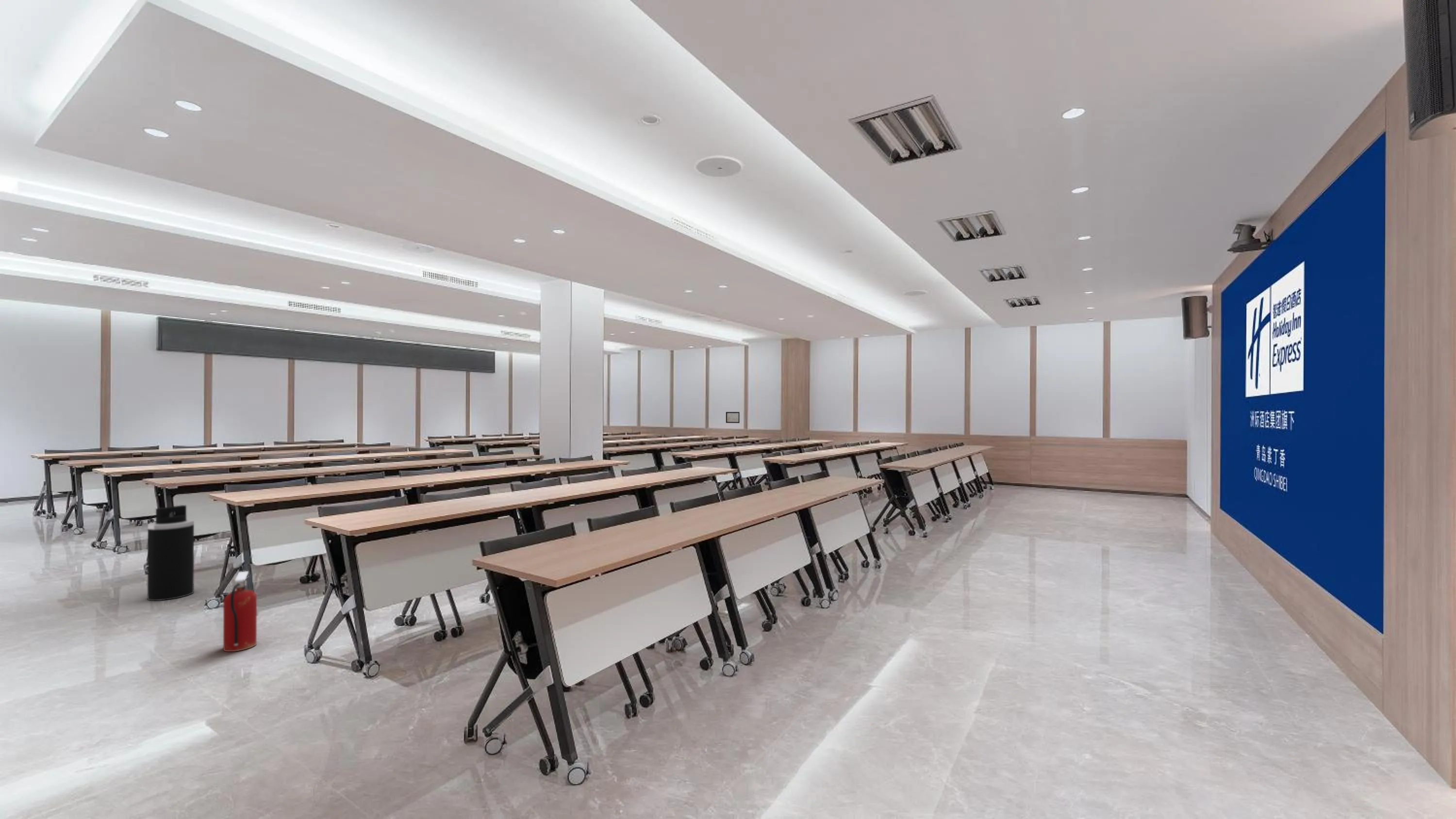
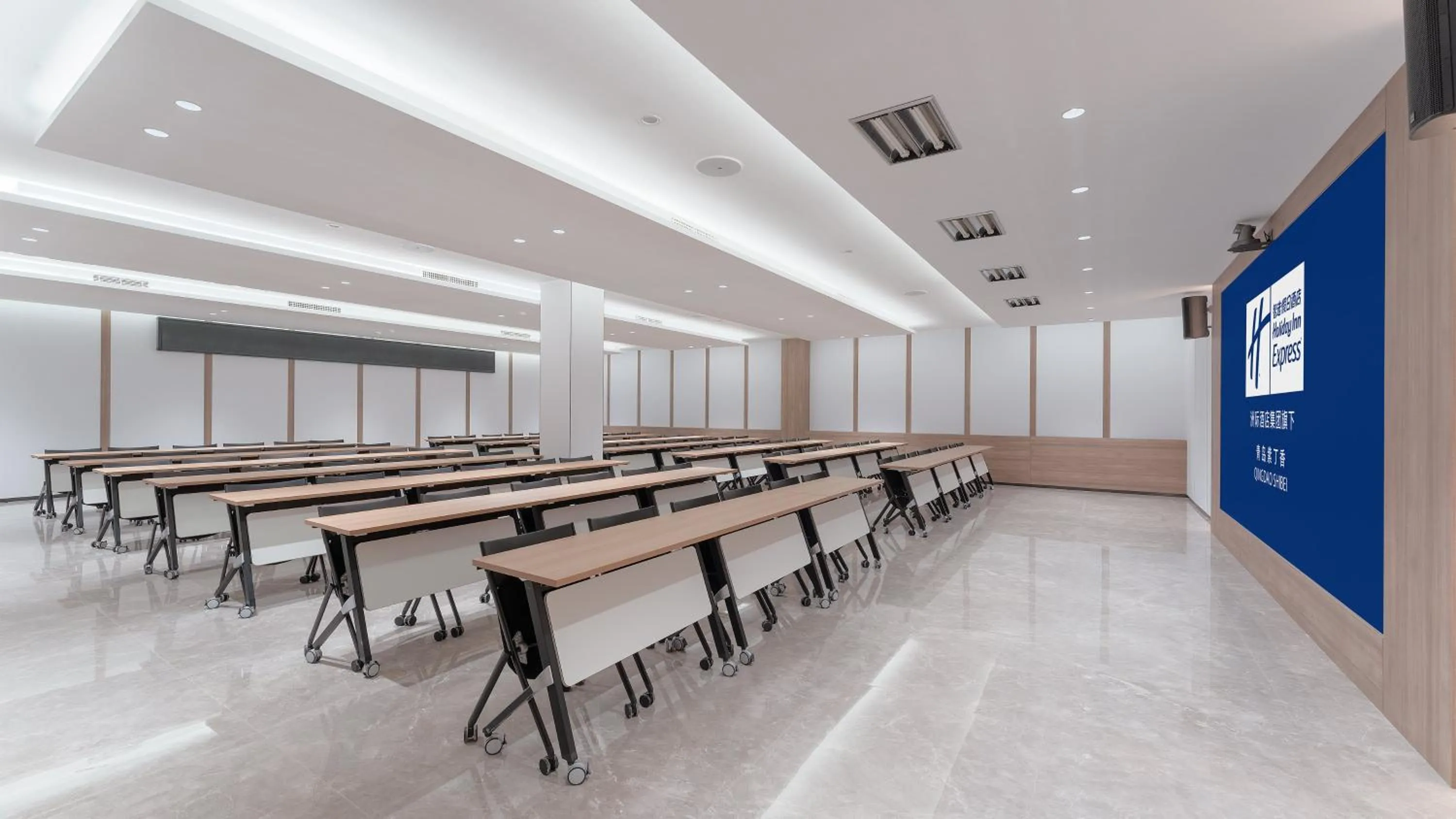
- trash can (171, 551)
- fire extinguisher (238, 612)
- wall art (732, 417)
